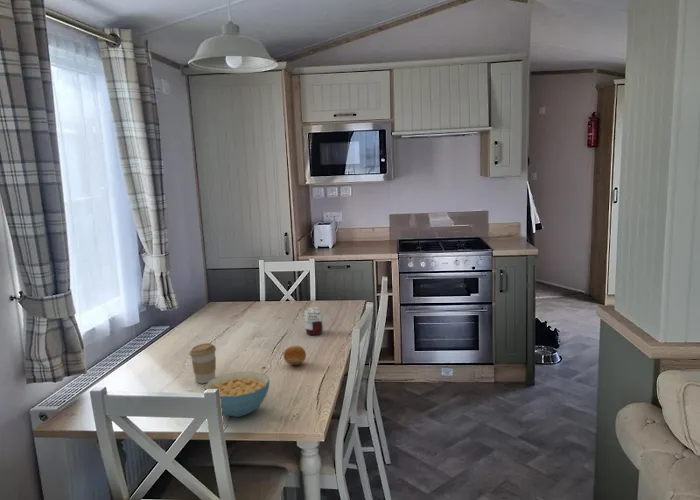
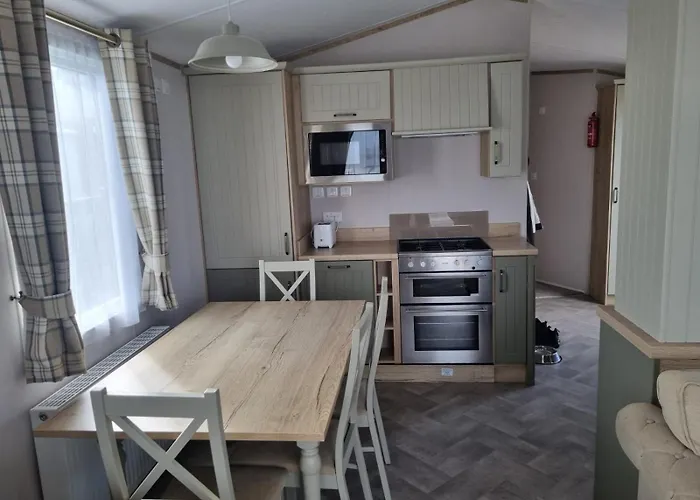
- fruit (294, 355)
- cereal bowl (238, 398)
- jar (313, 321)
- coffee cup (203, 362)
